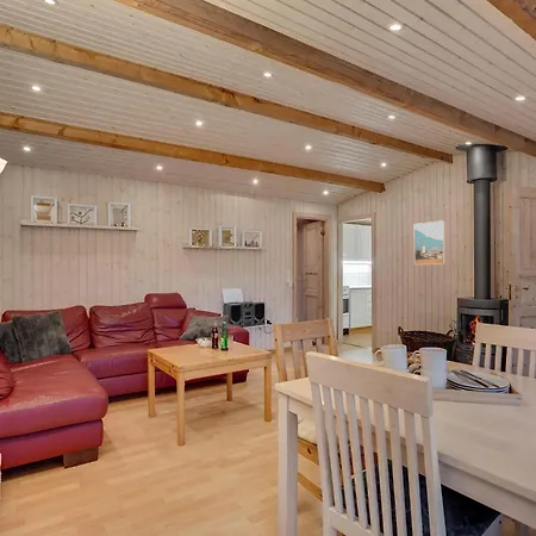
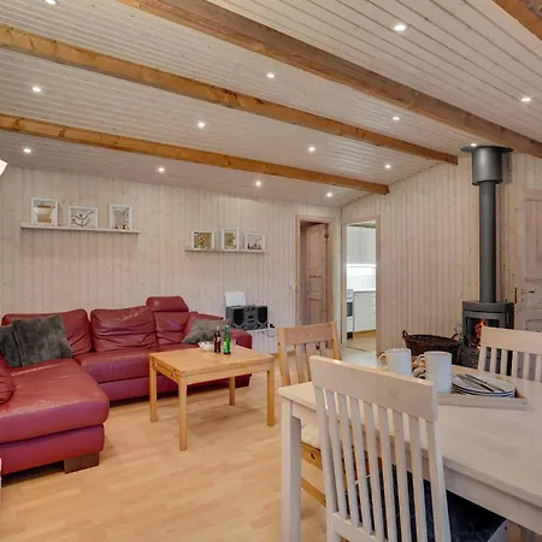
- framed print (429, 243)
